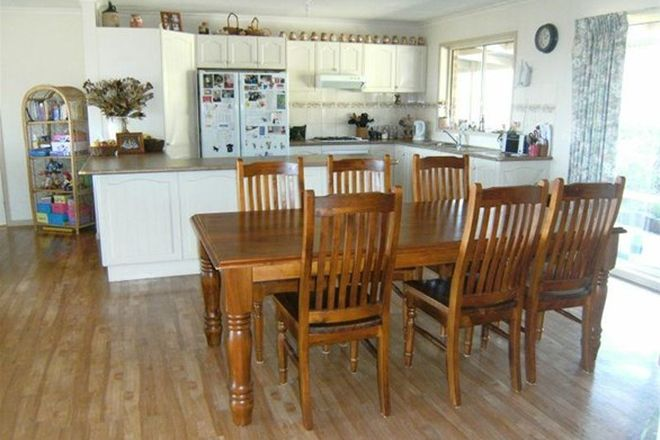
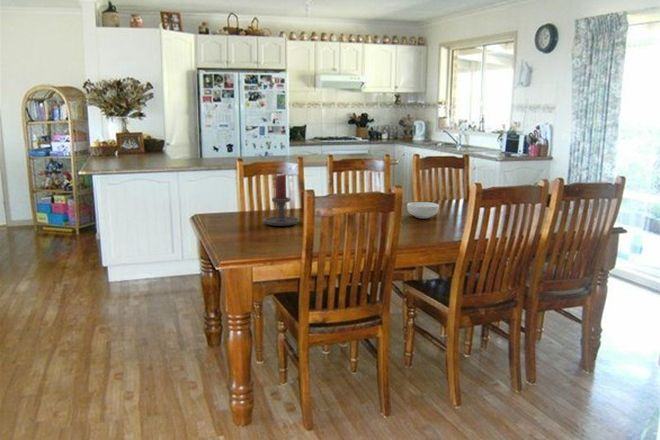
+ candle holder (281, 198)
+ cereal bowl (422, 210)
